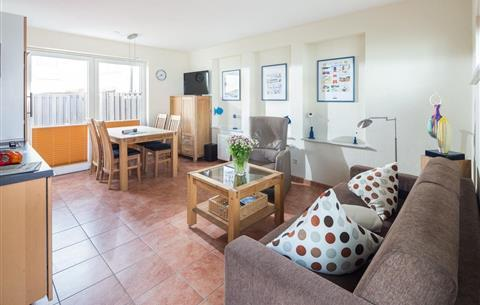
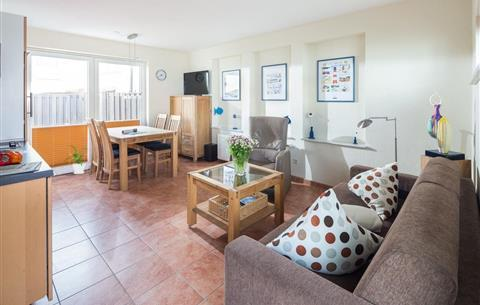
+ house plant (78, 159)
